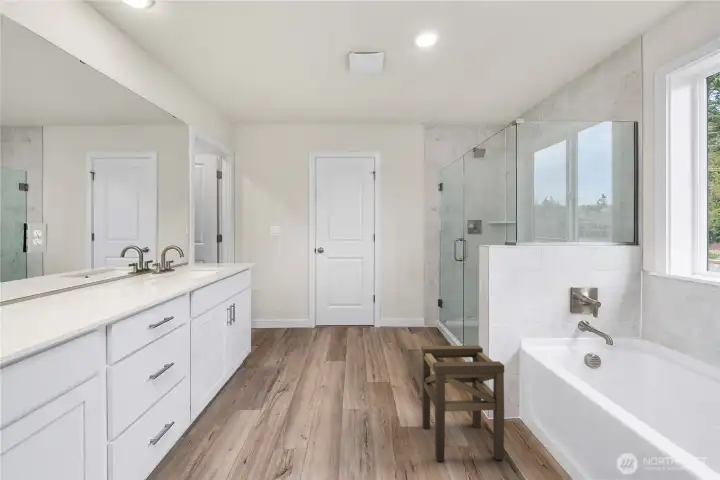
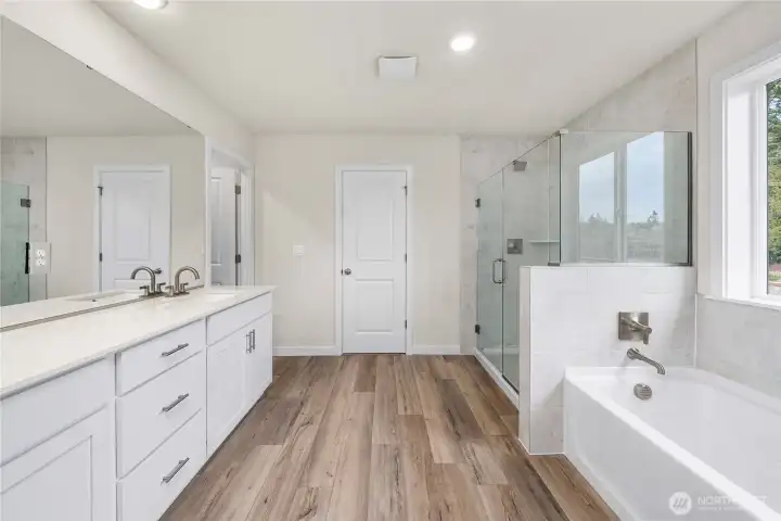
- stool (459, 401)
